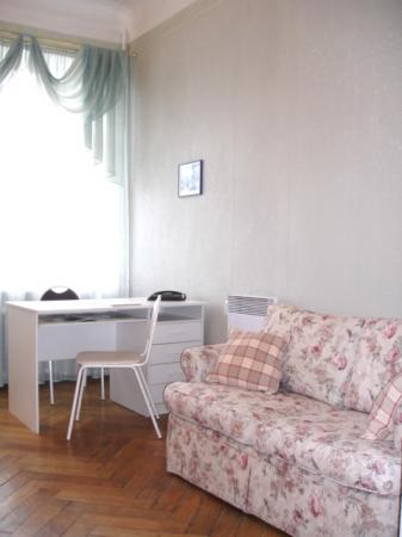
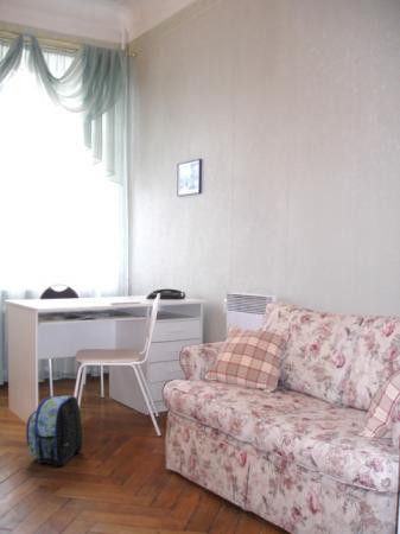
+ backpack (53, 426)
